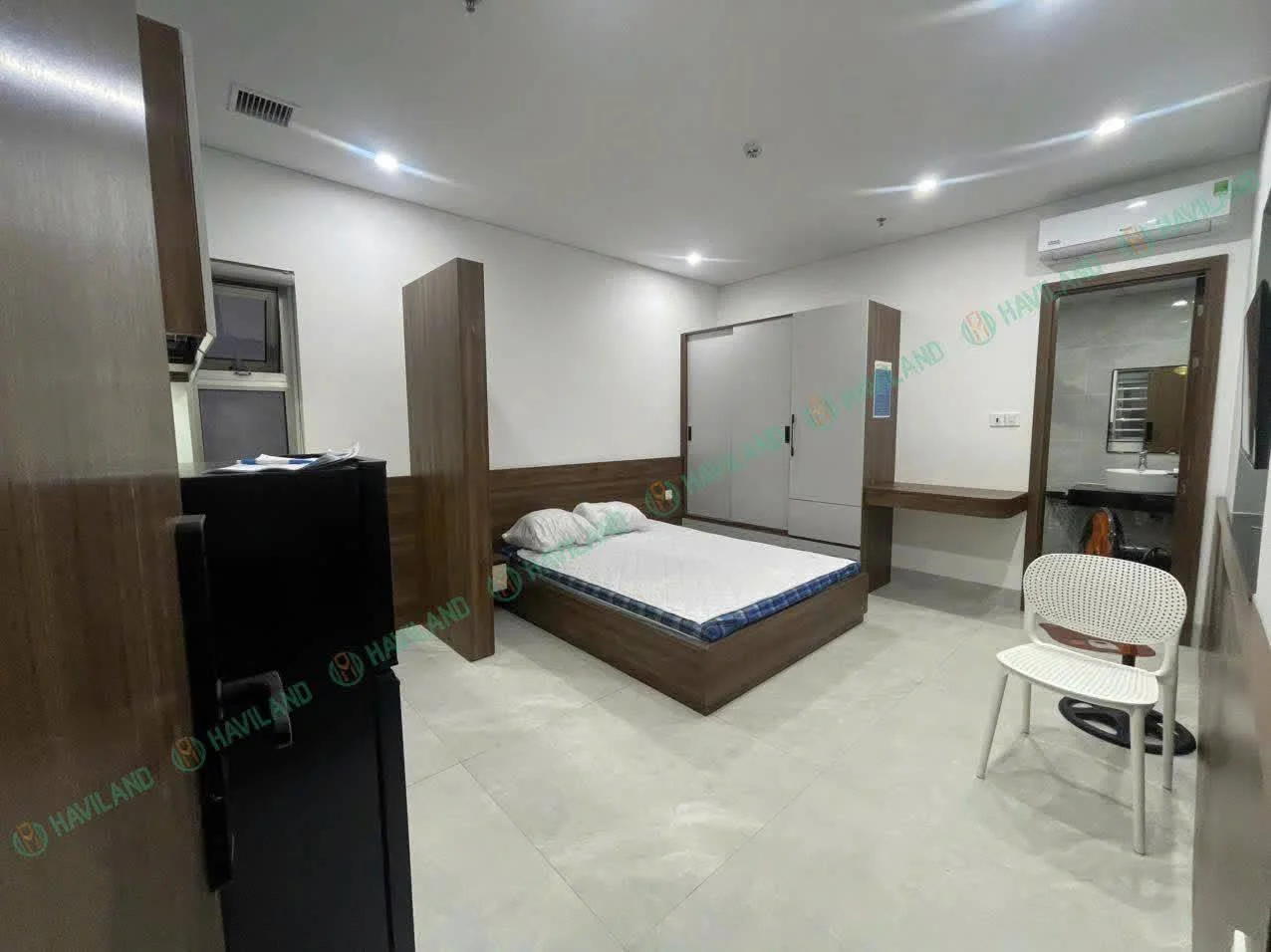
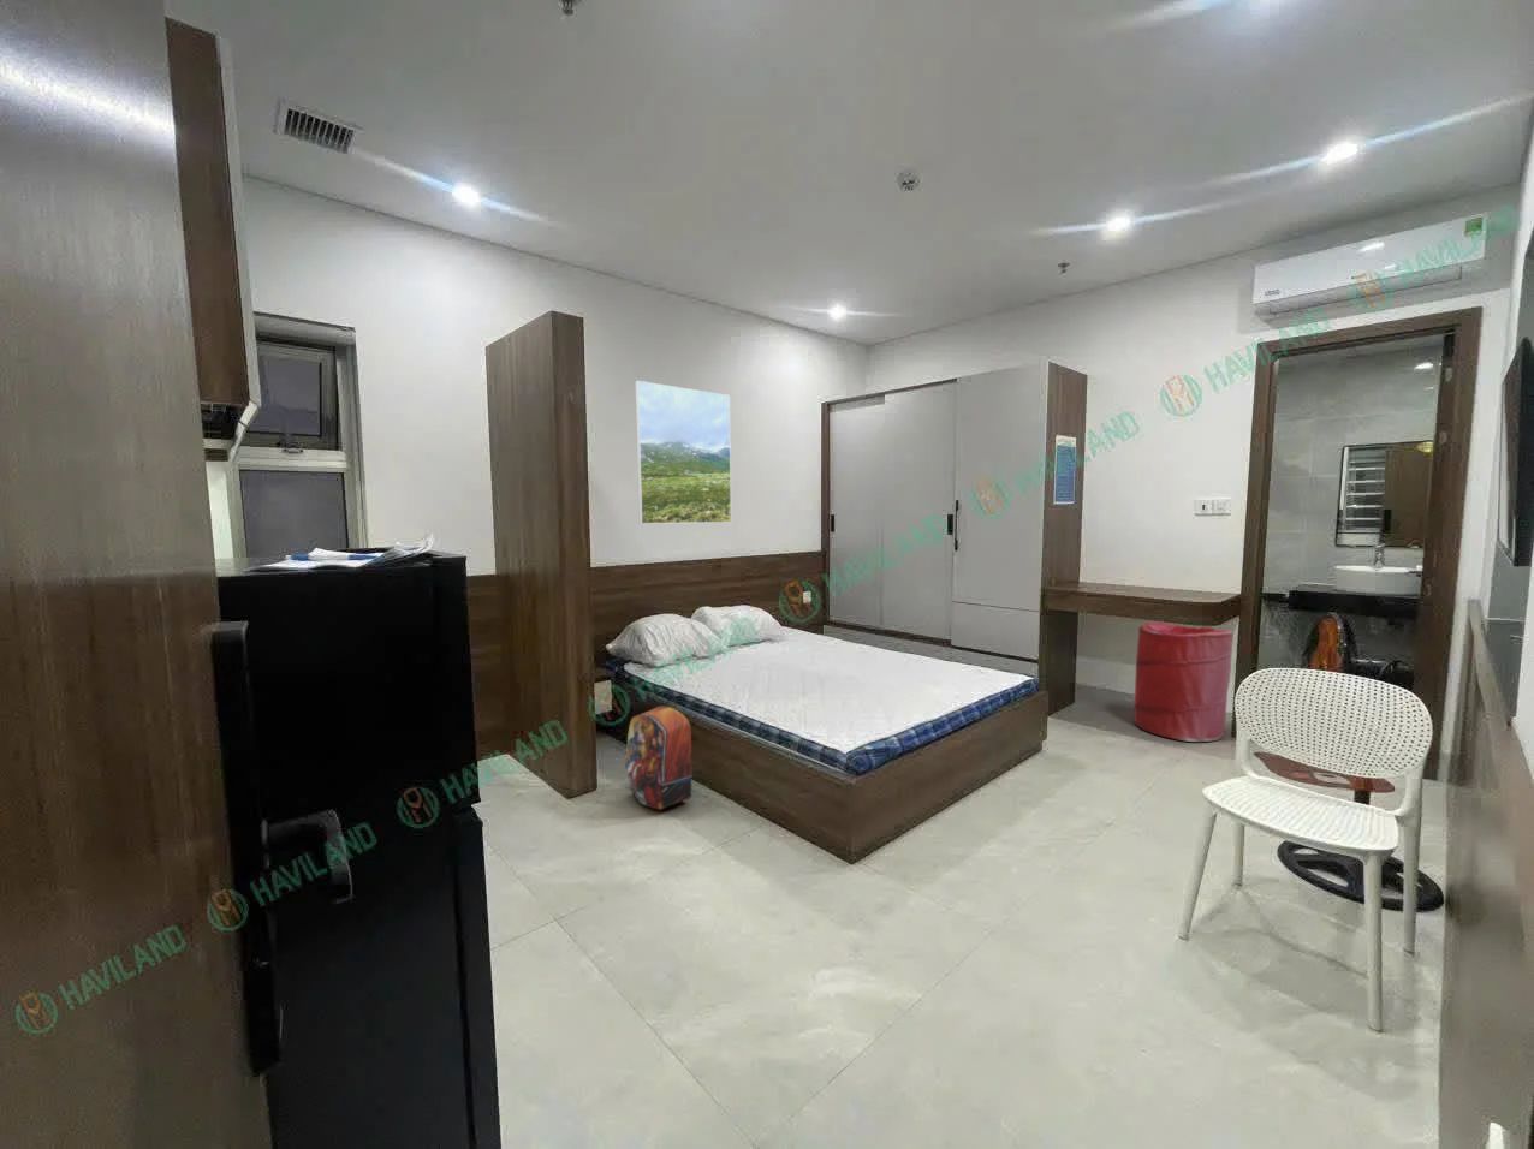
+ laundry hamper (1180, 677)
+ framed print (687, 455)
+ backpack (660, 750)
